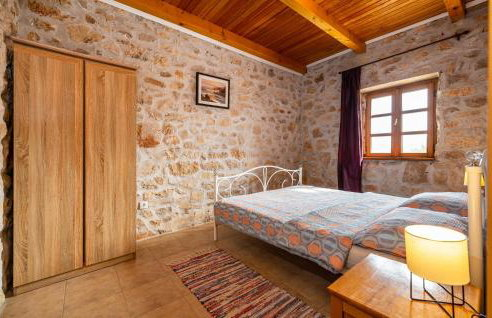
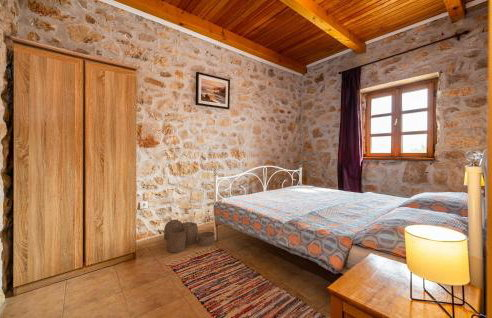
+ woven basket (185, 230)
